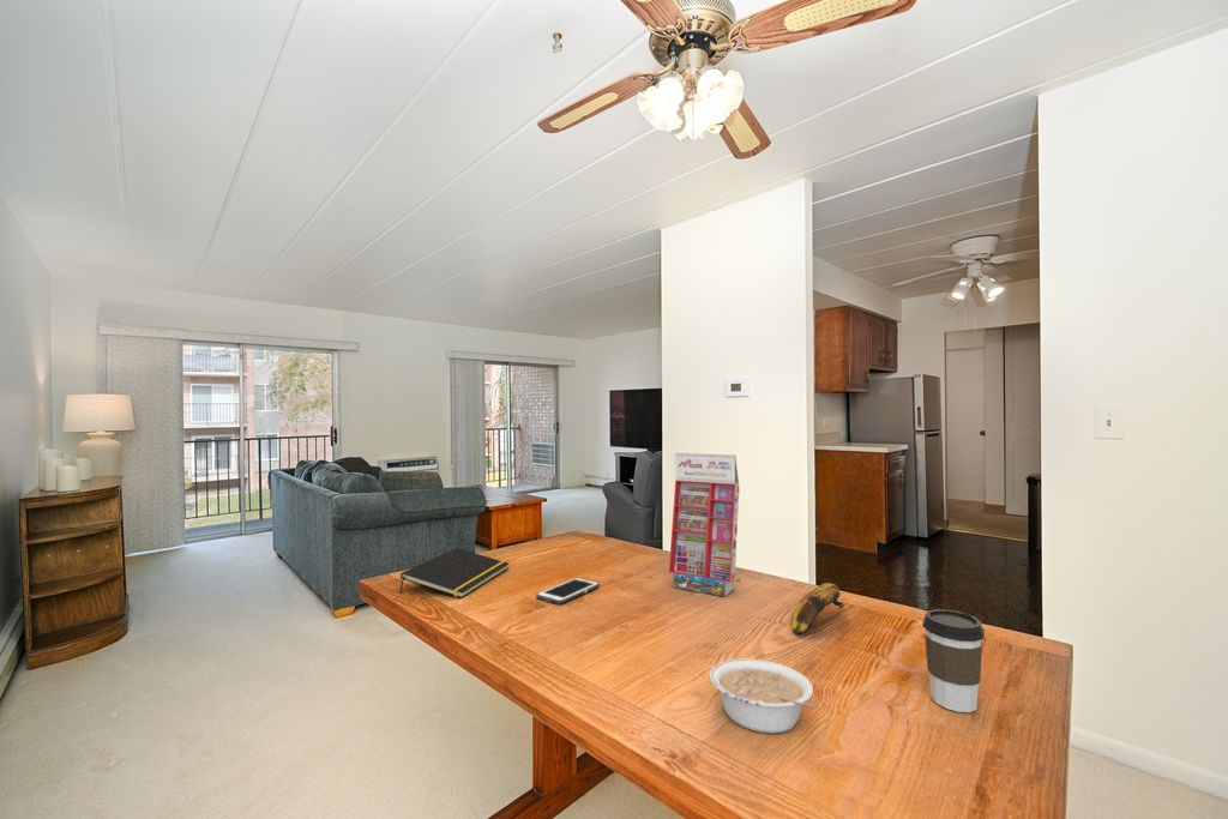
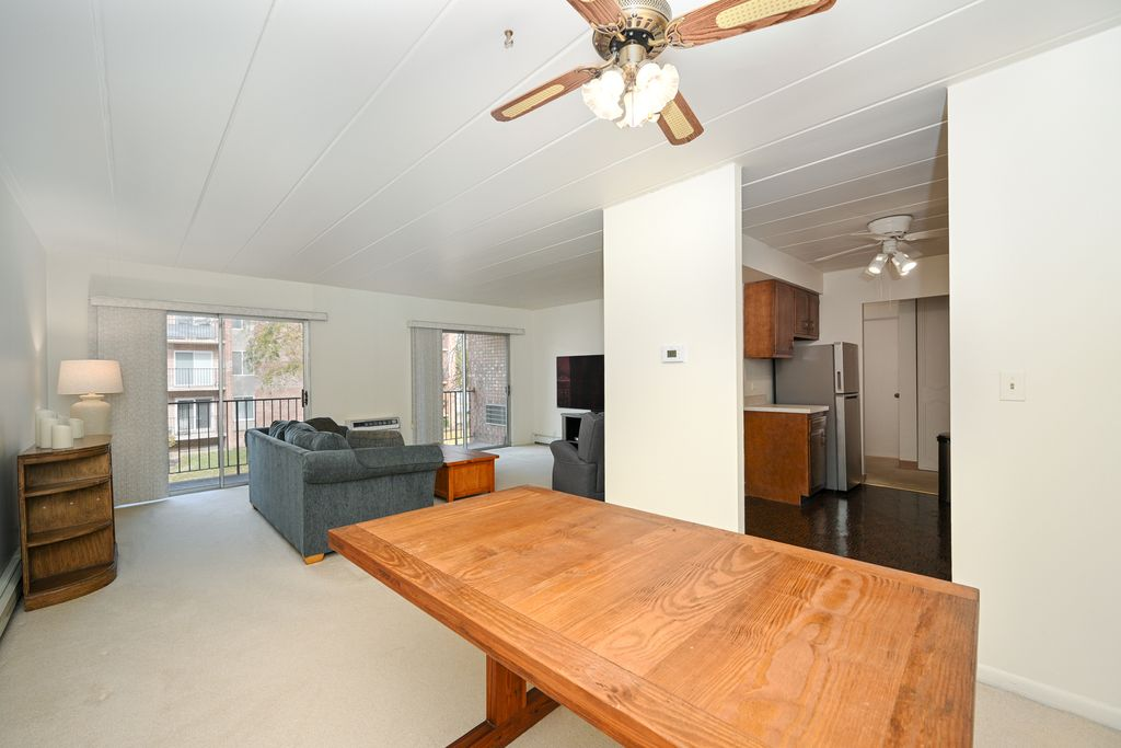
- gift box (703, 520)
- notepad (458, 570)
- banana (818, 602)
- coffee cup (953, 660)
- cell phone (568, 590)
- legume (764, 694)
